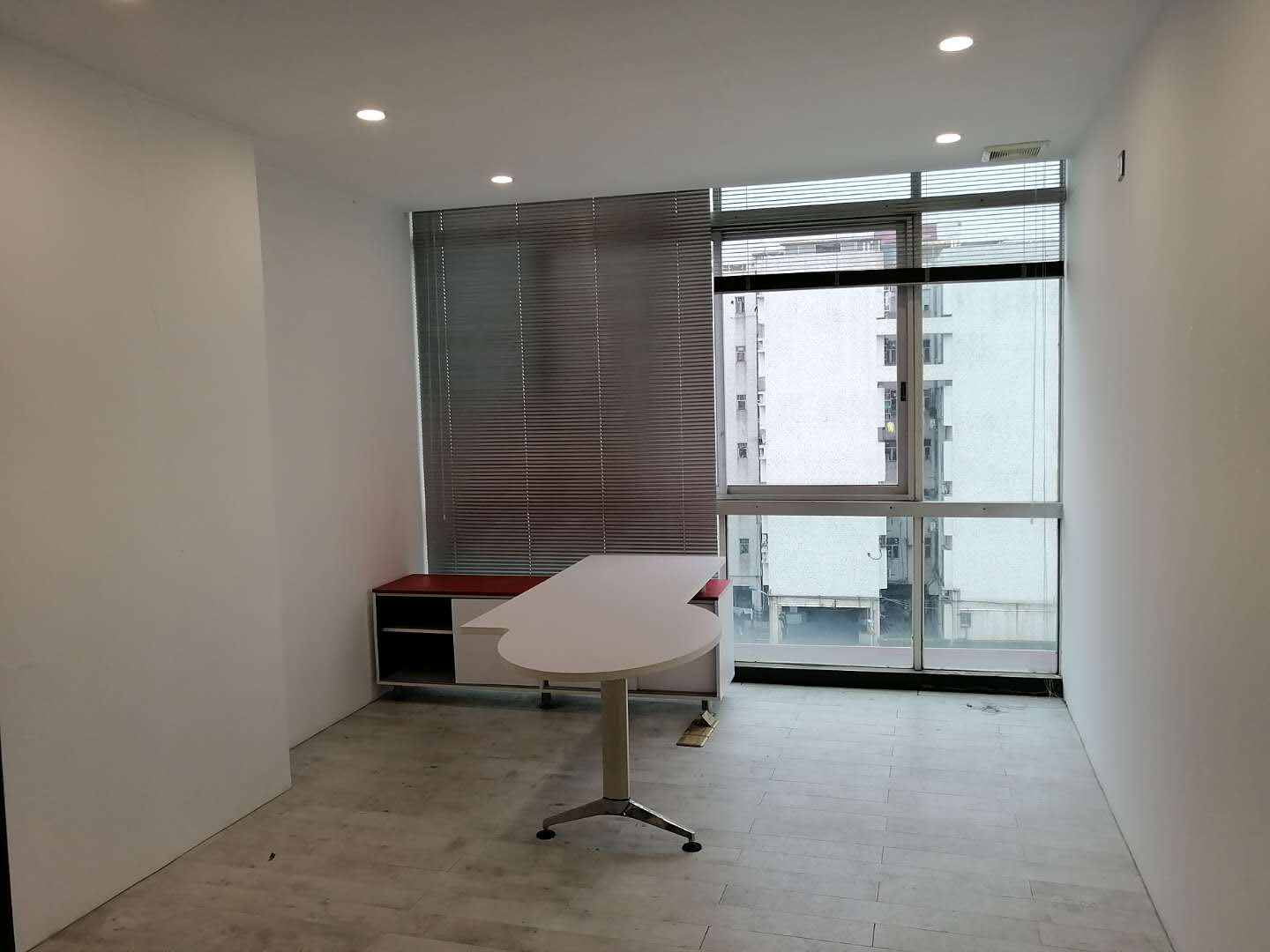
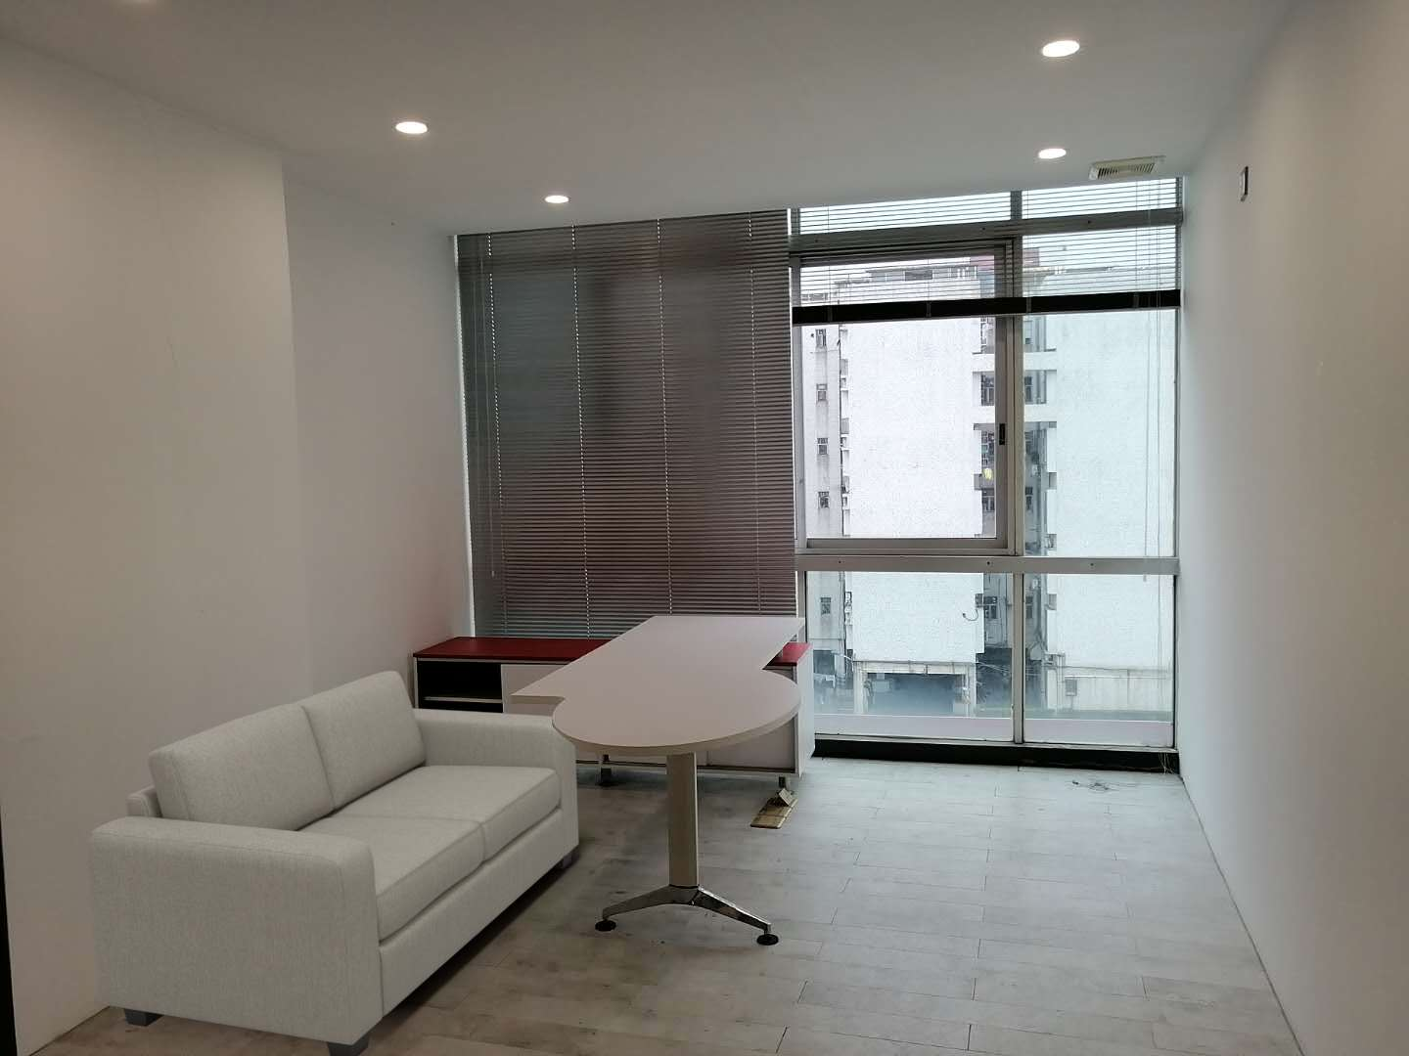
+ sofa (371, 818)
